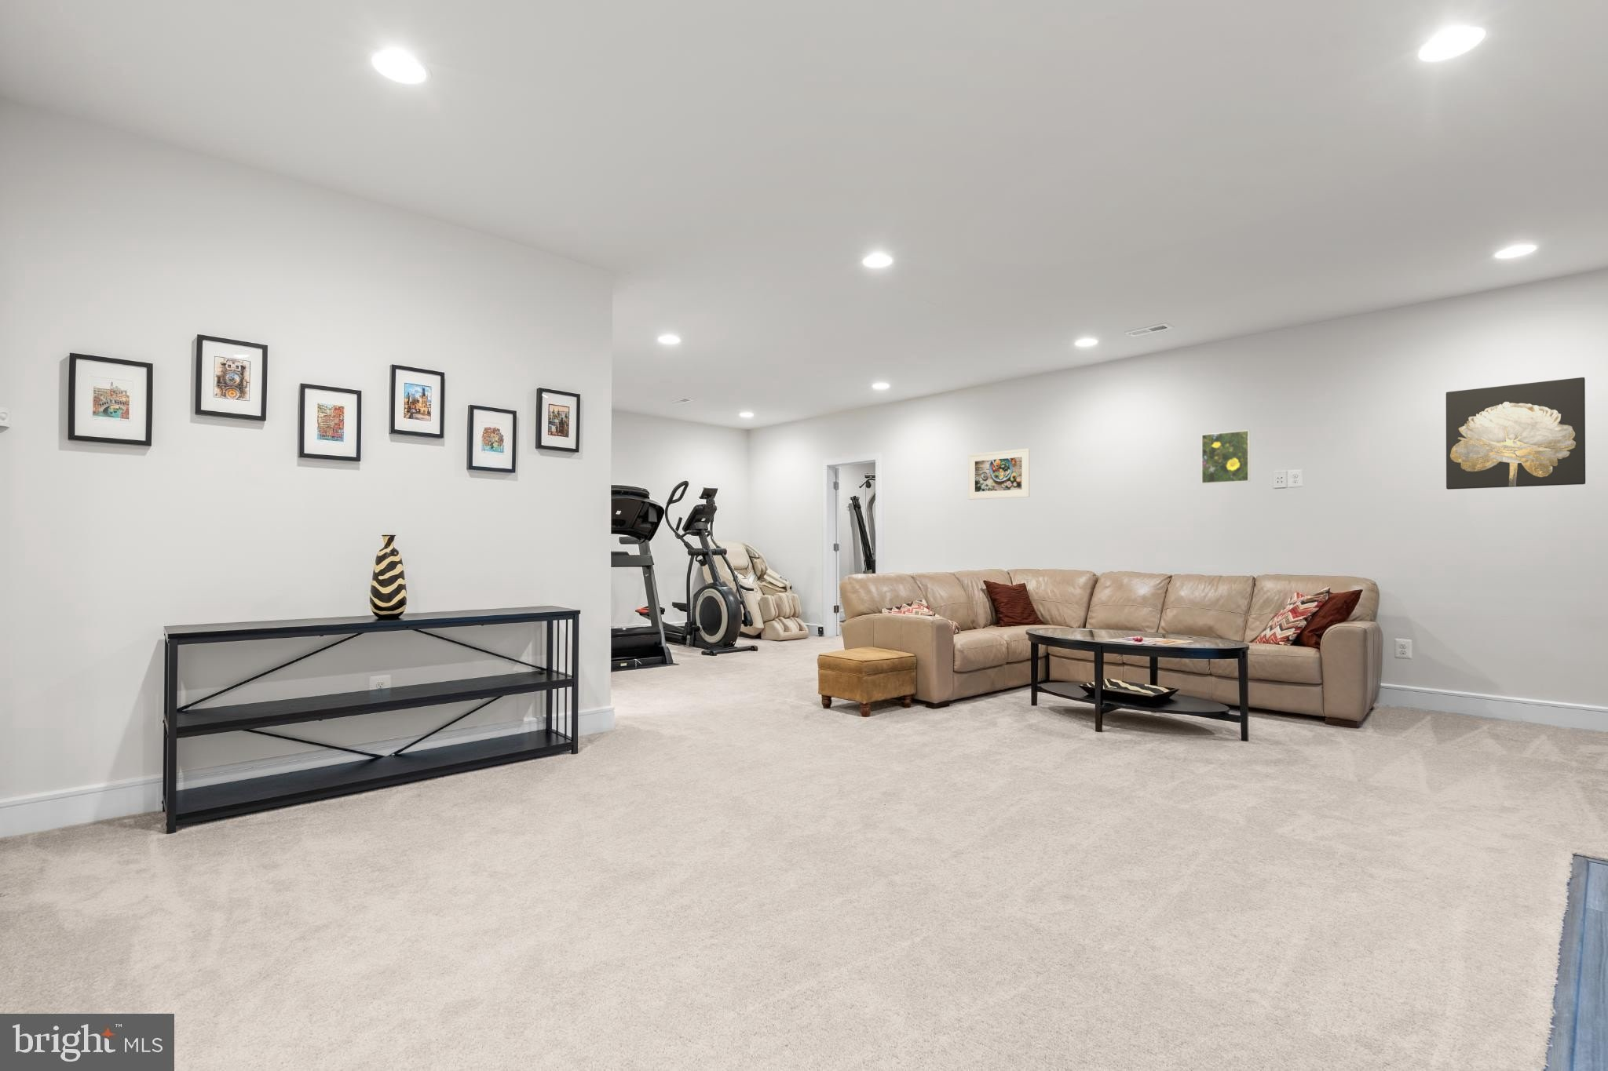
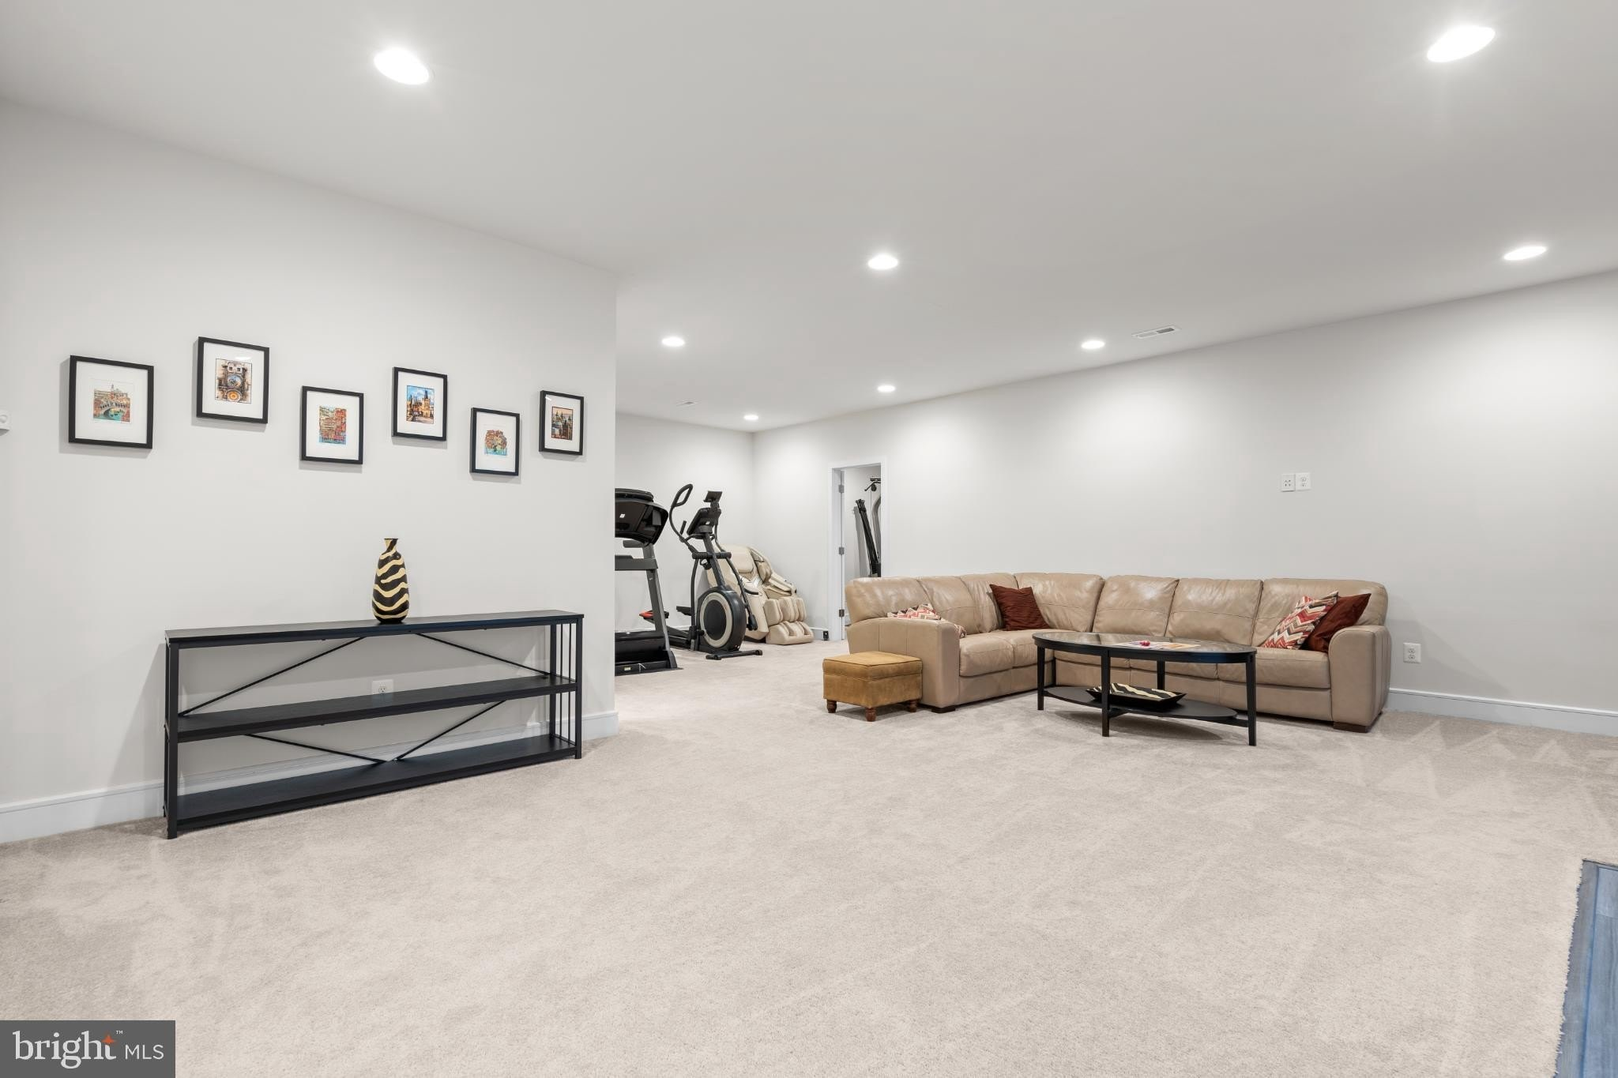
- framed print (998, 475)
- wall art (1512, 435)
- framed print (1225, 458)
